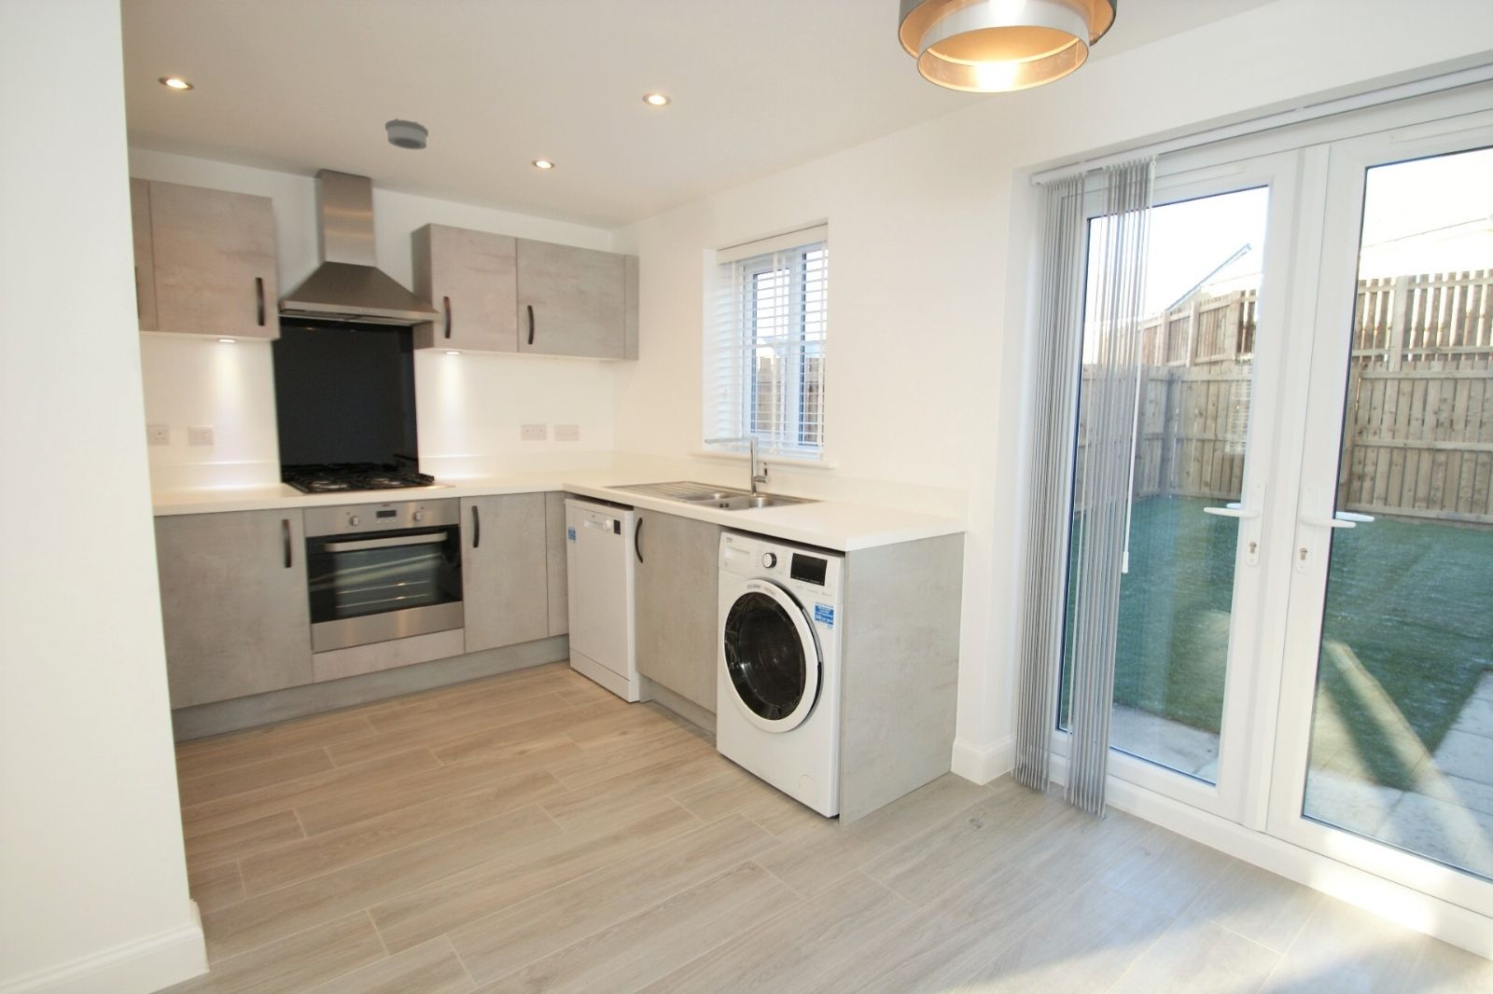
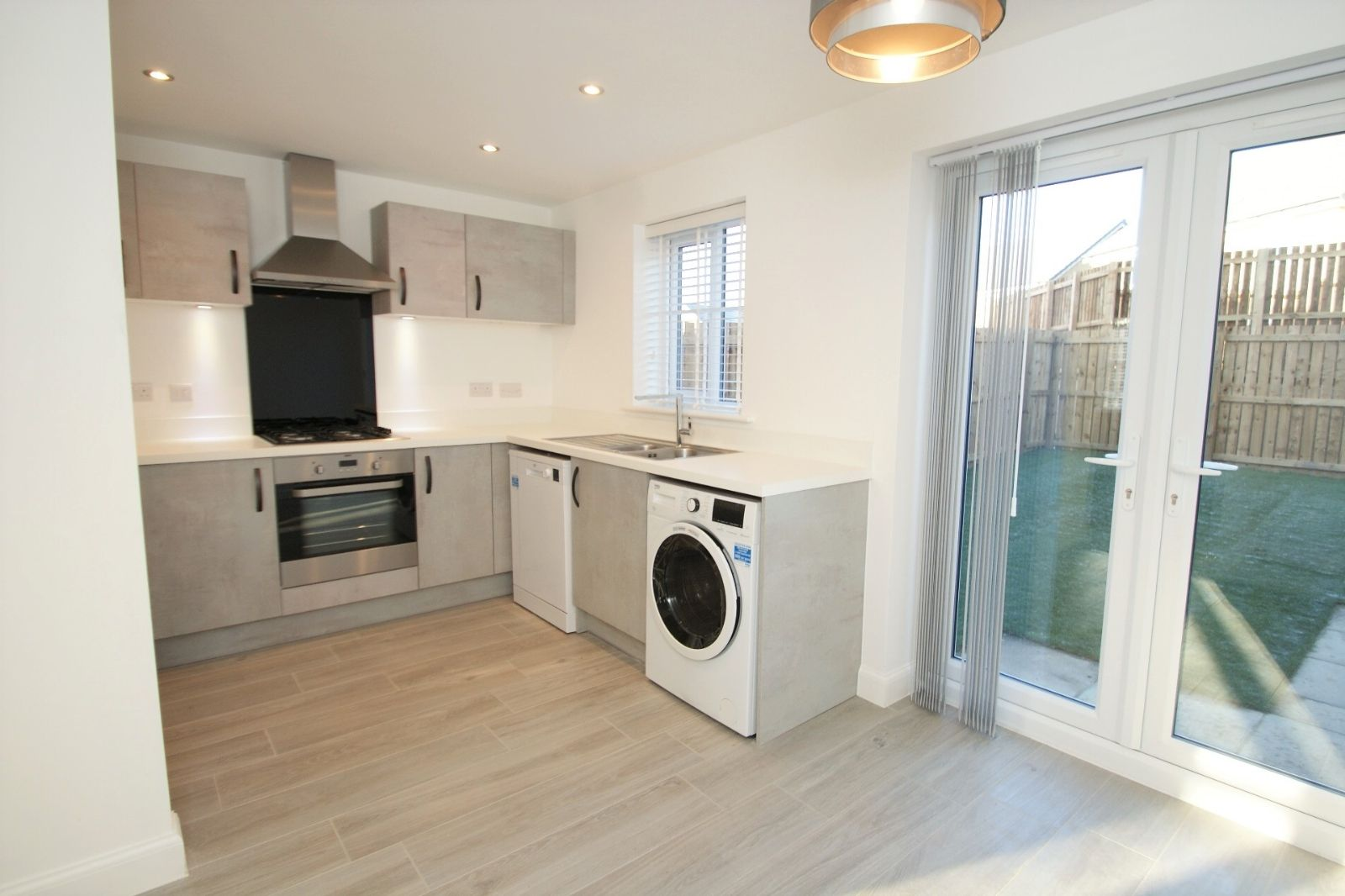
- smoke detector (407, 132)
